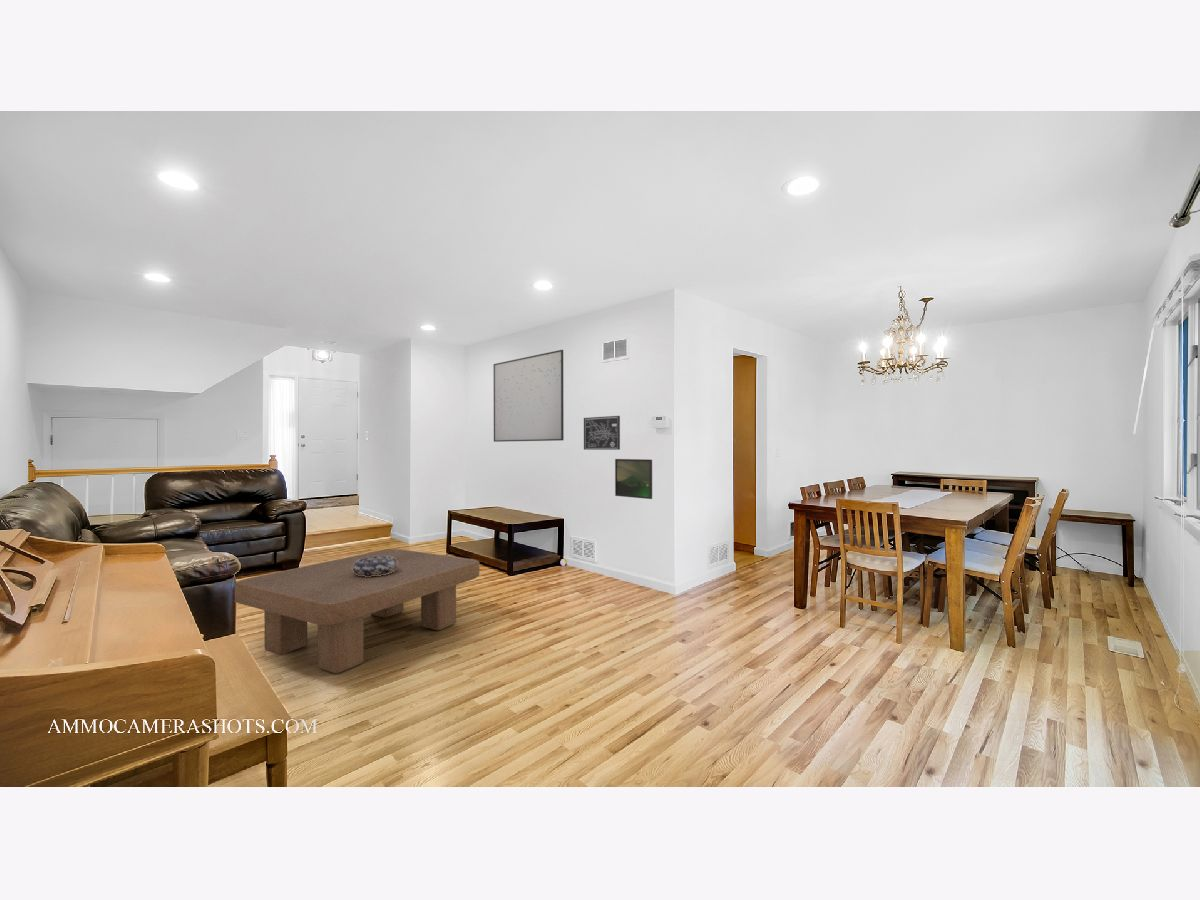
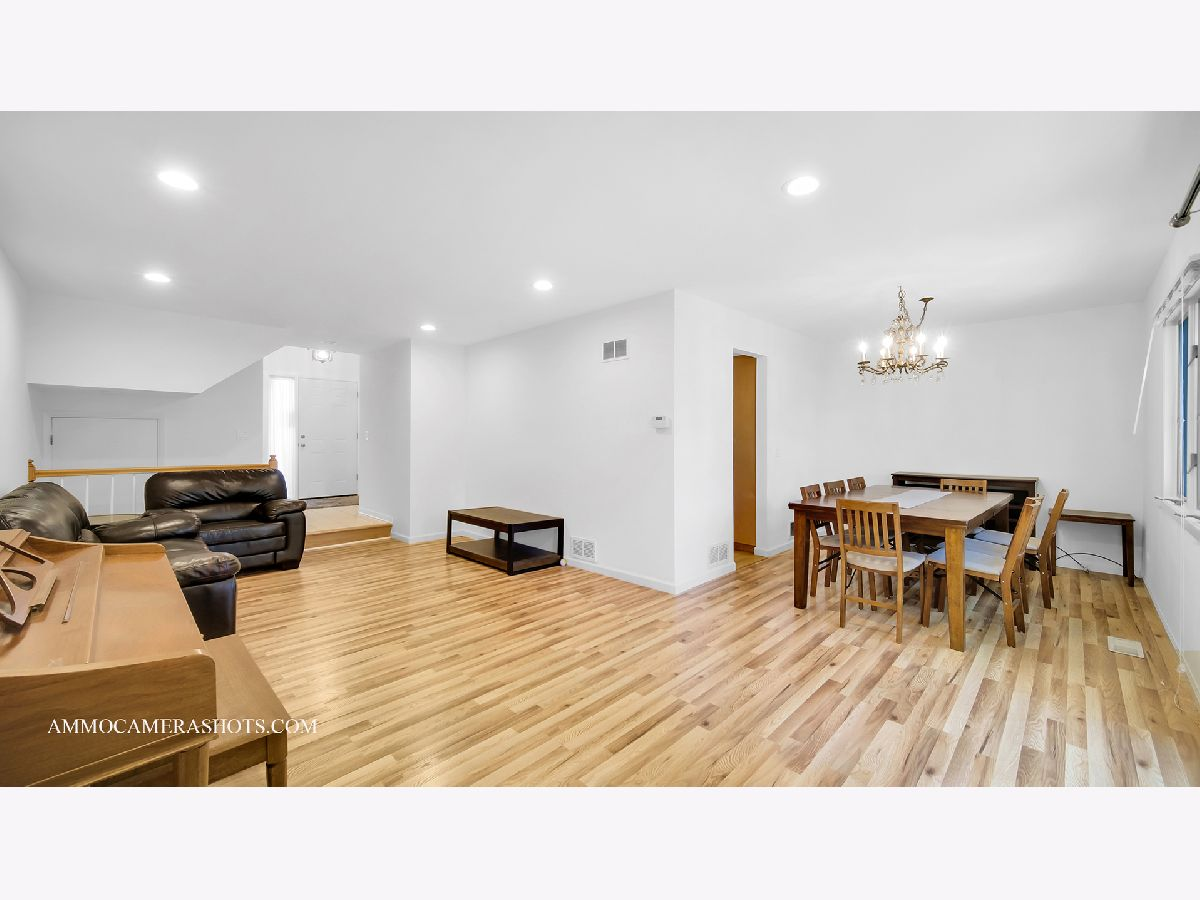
- decorative bowl (375, 565)
- wall art (601, 433)
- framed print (525, 399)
- coffee table (367, 603)
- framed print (633, 478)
